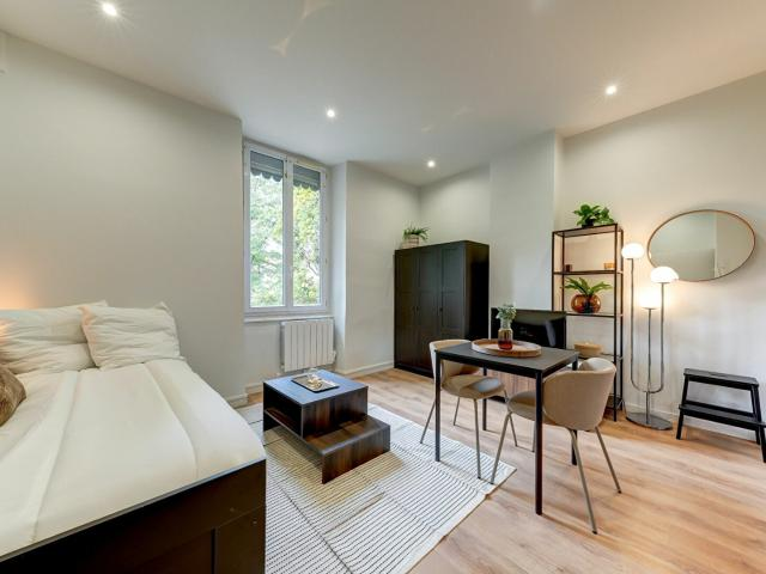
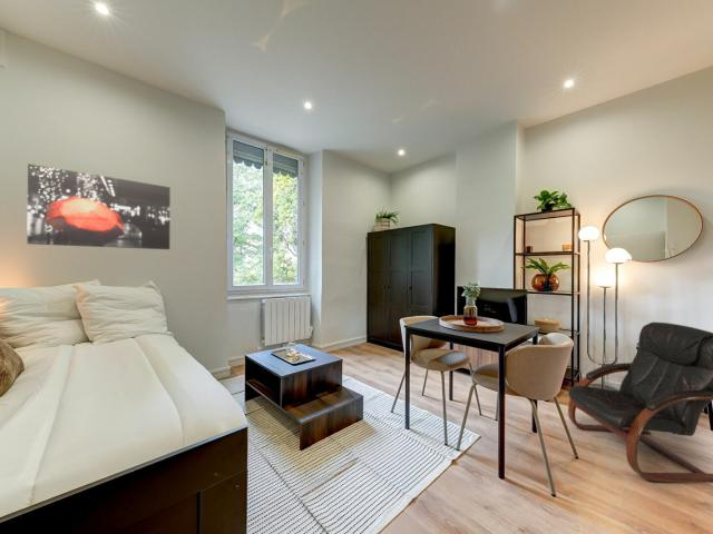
+ armchair (638, 388)
+ wall art (107, 211)
